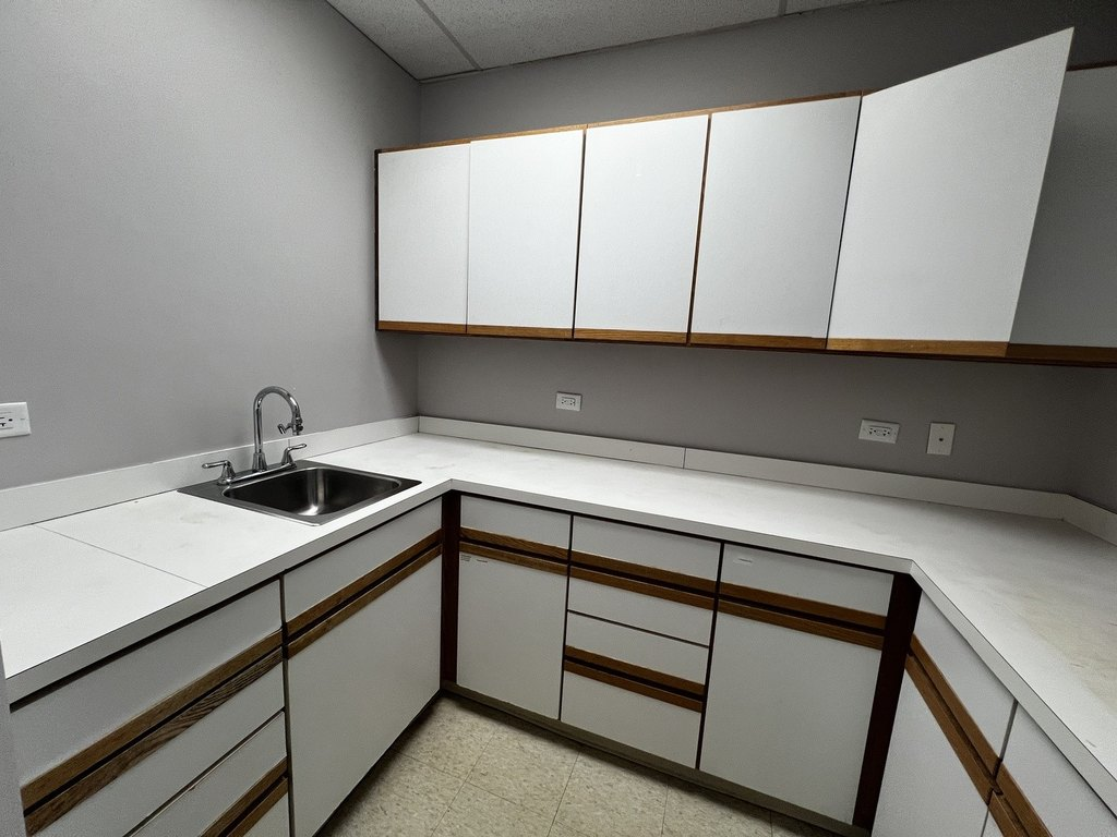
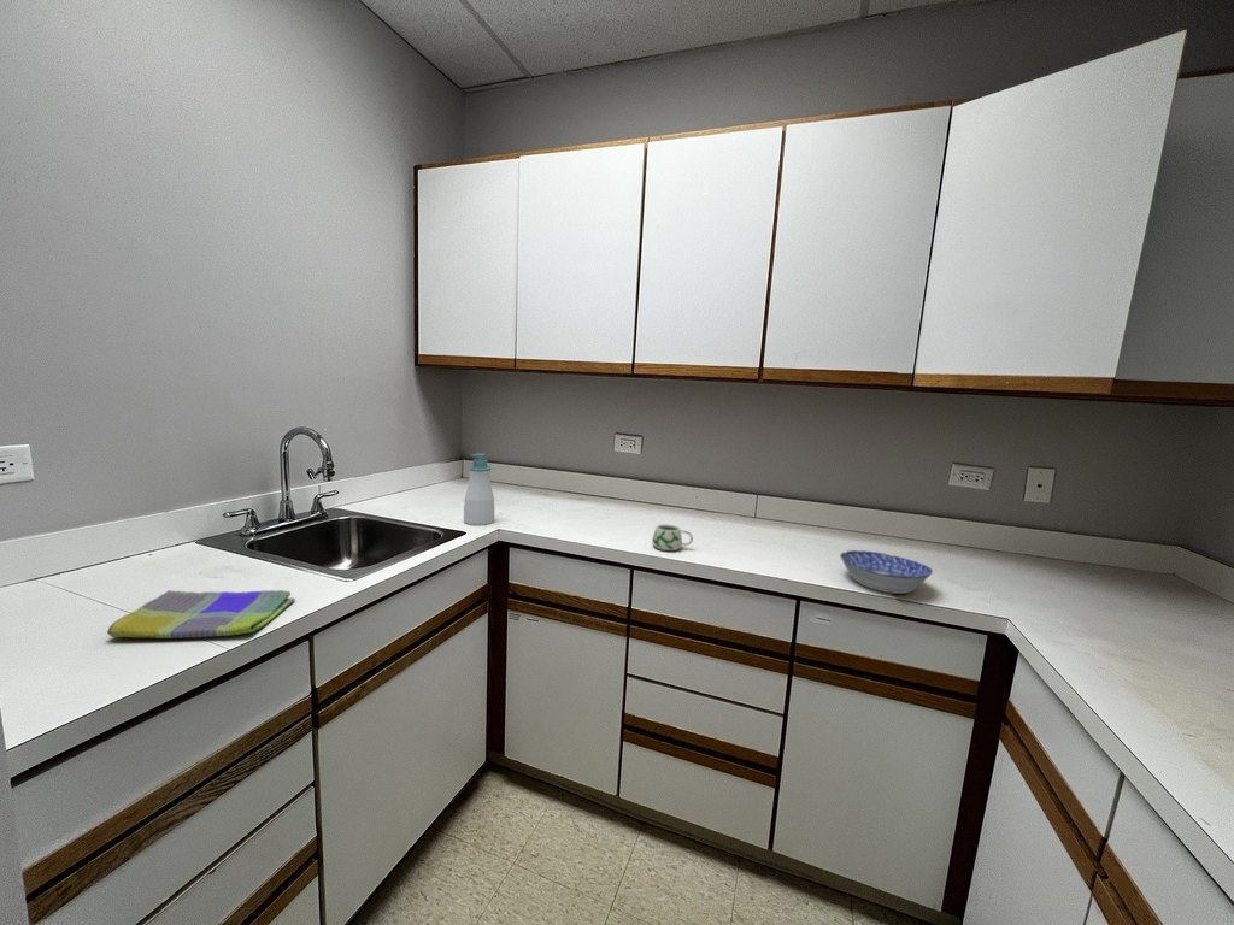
+ soap bottle (480, 488)
+ bowl (882, 572)
+ mug (672, 537)
+ dish towel (207, 611)
